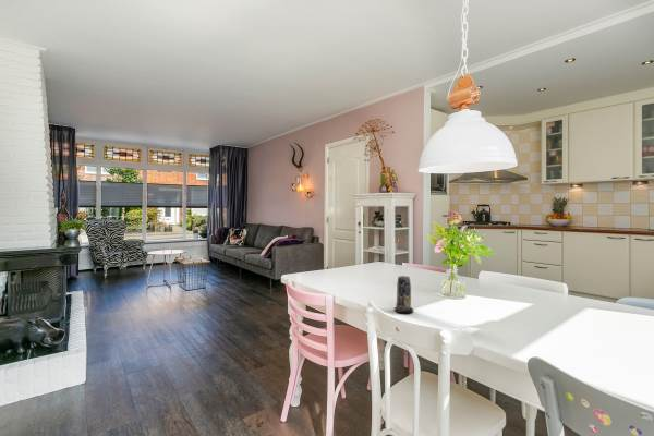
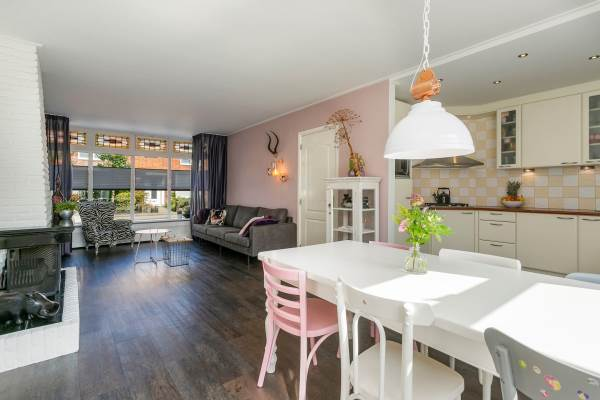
- candle (403, 293)
